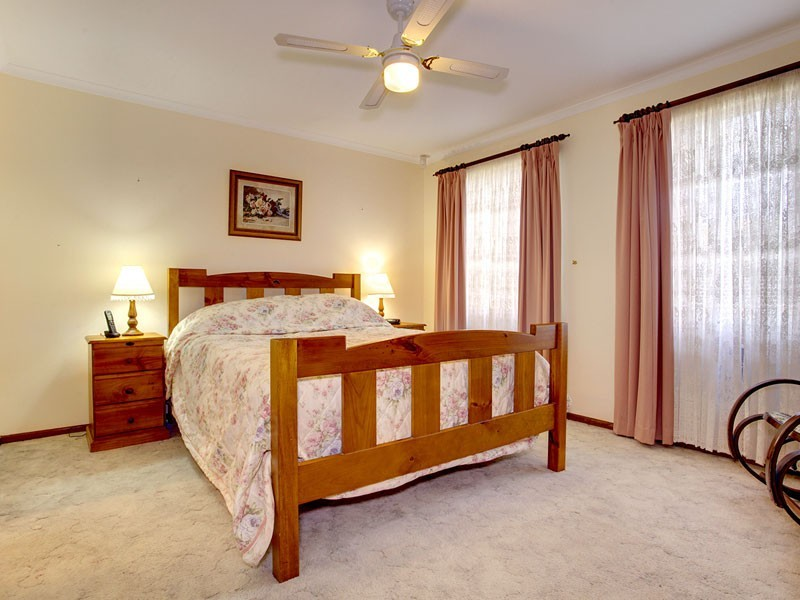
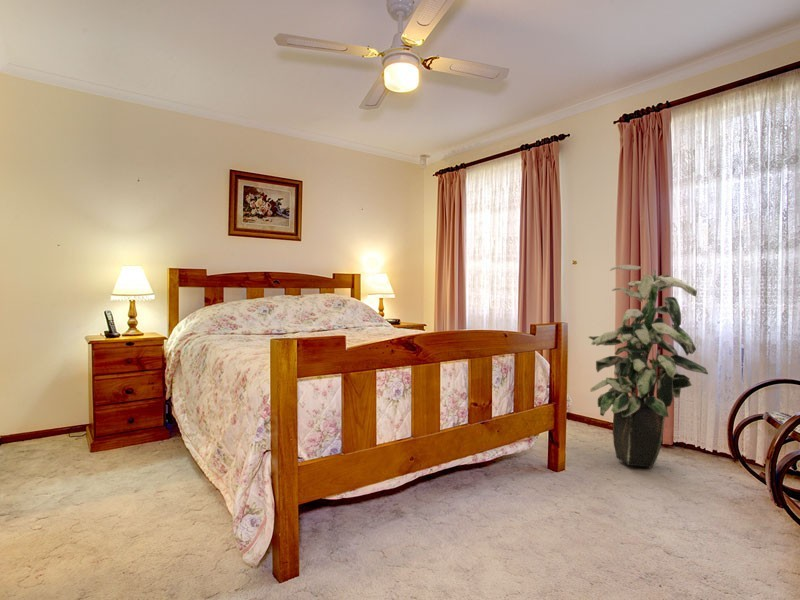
+ indoor plant (638, 363)
